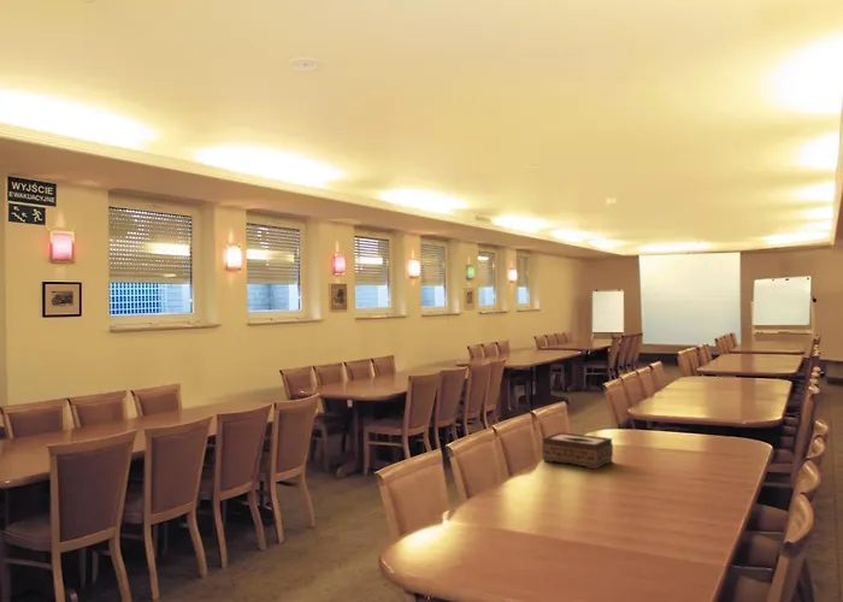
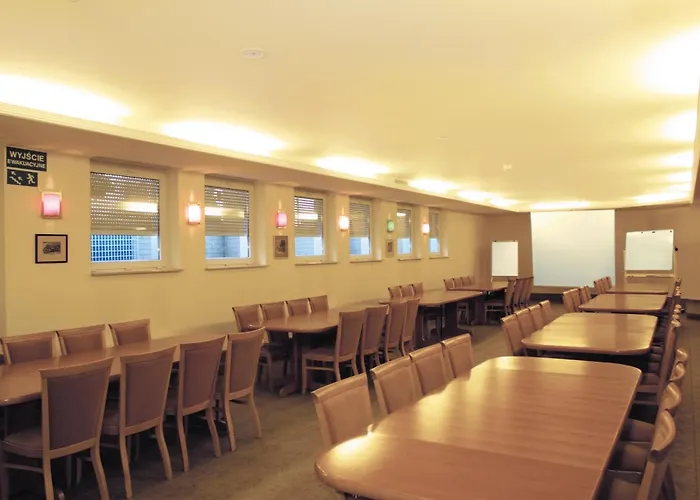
- tissue box (577, 449)
